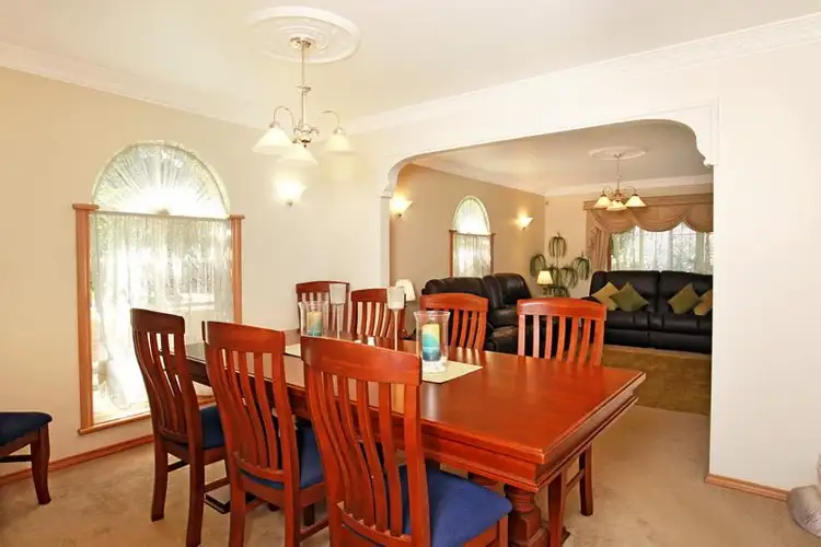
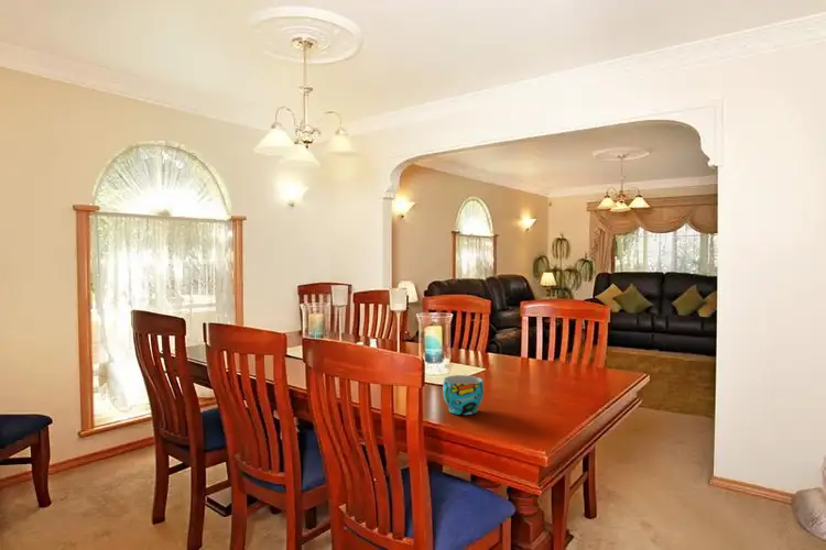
+ cup (463, 394)
